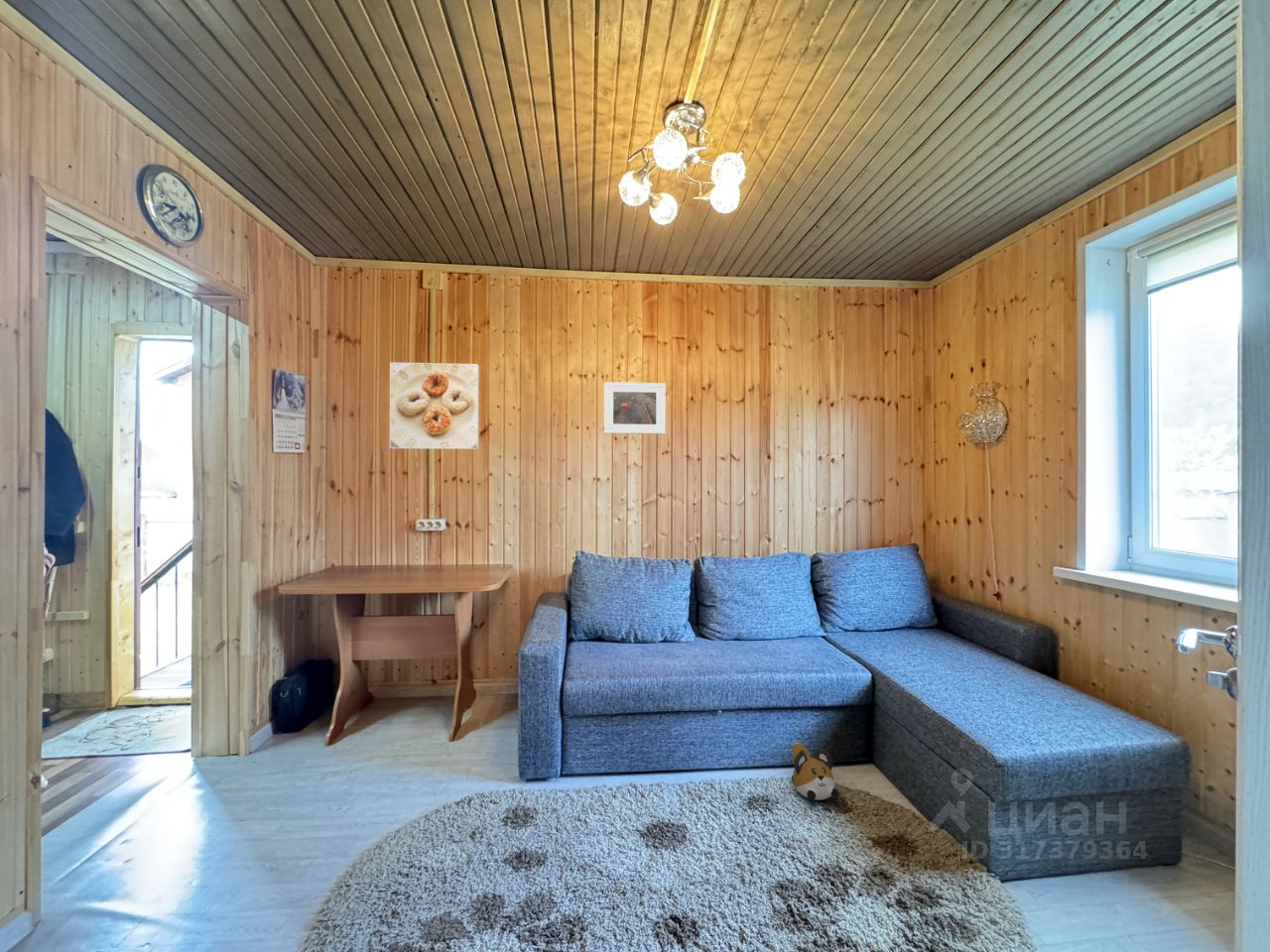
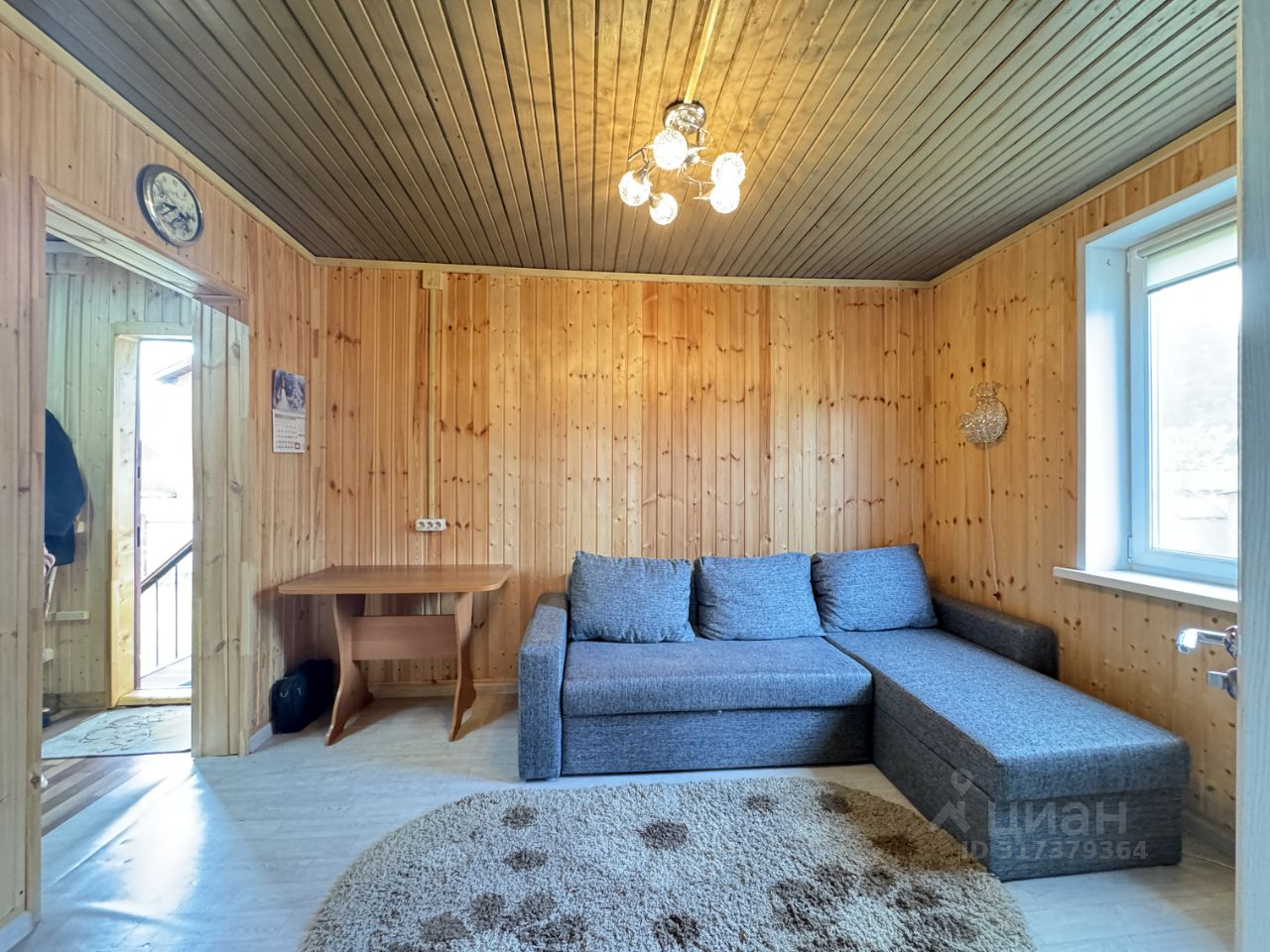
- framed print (634, 408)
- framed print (435, 406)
- plush toy (809, 767)
